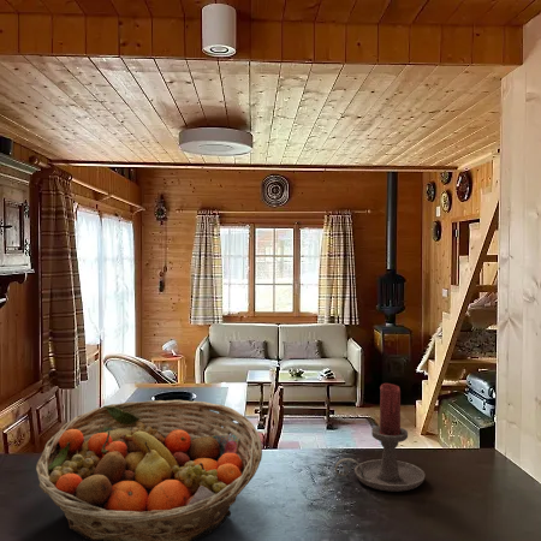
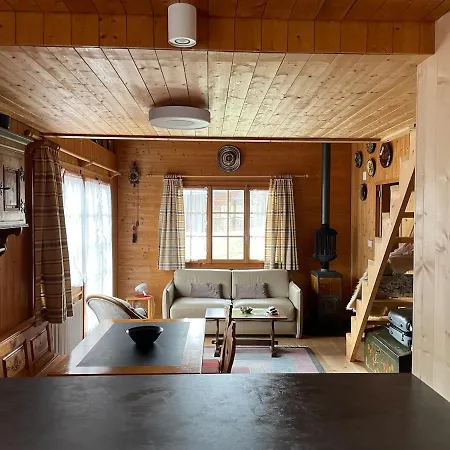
- candle holder (379, 432)
- fruit basket (151, 466)
